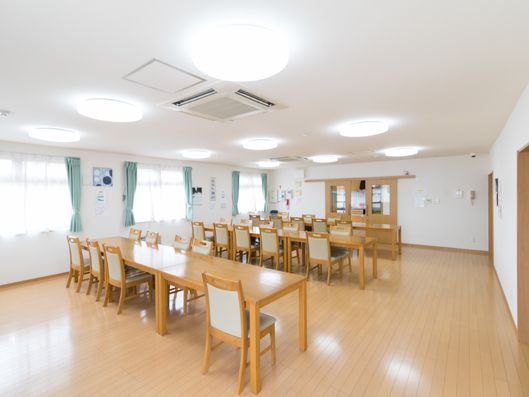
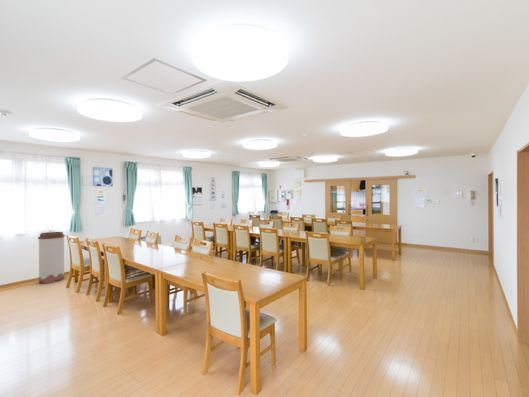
+ trash can (51, 256)
